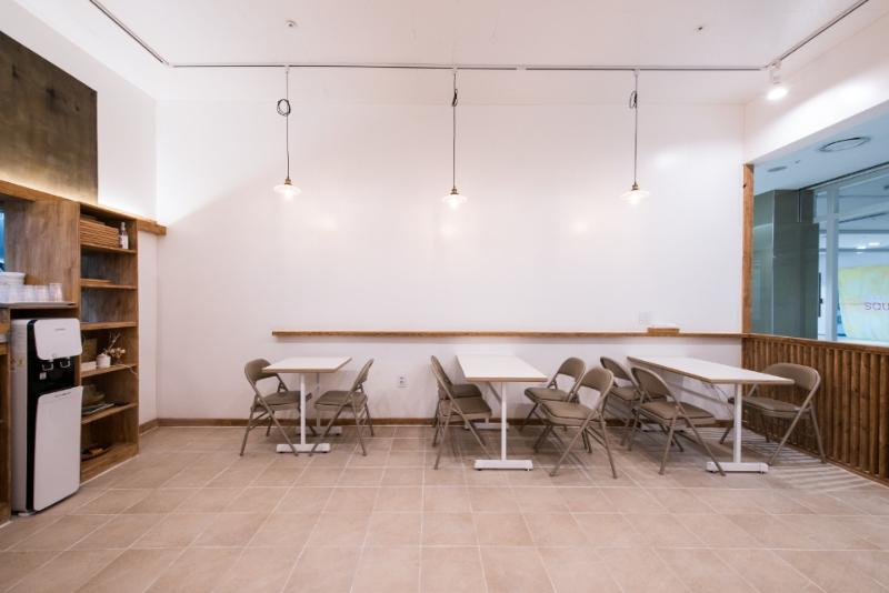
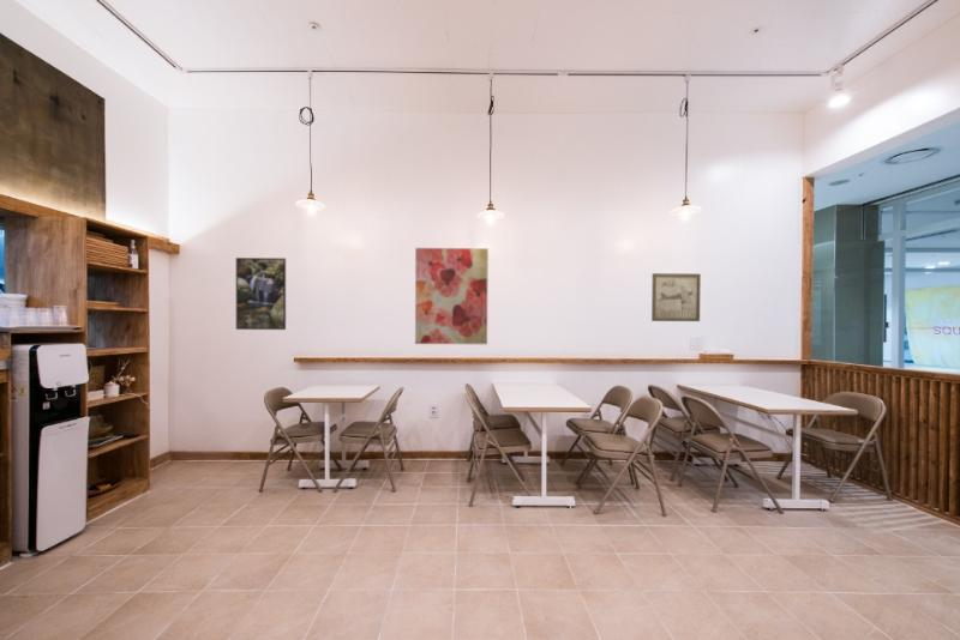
+ wall art (451, 296)
+ wall art (676, 297)
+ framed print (260, 294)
